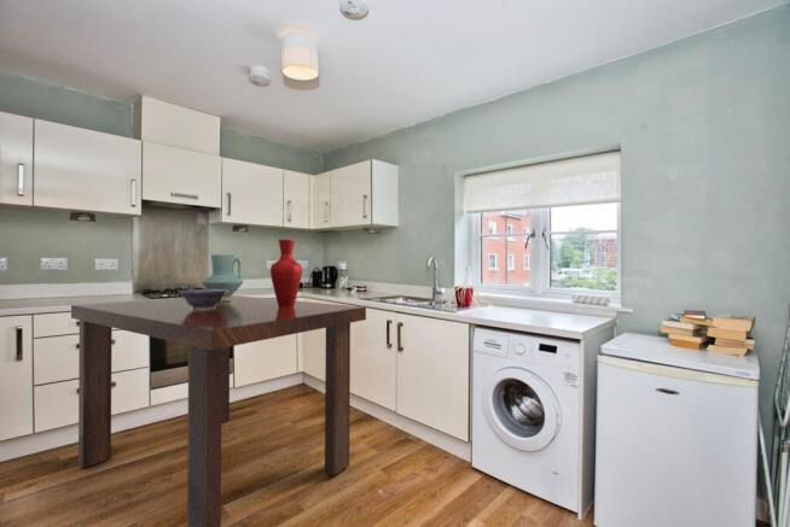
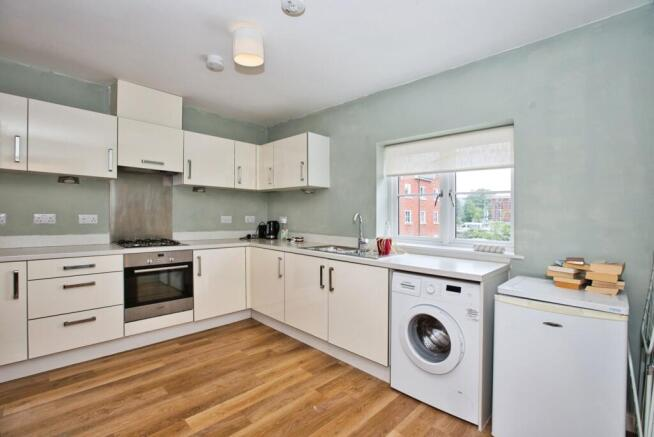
- dining table (217, 386)
- vase (286, 273)
- ceramic pitcher (222, 277)
- decorative bowl (203, 299)
